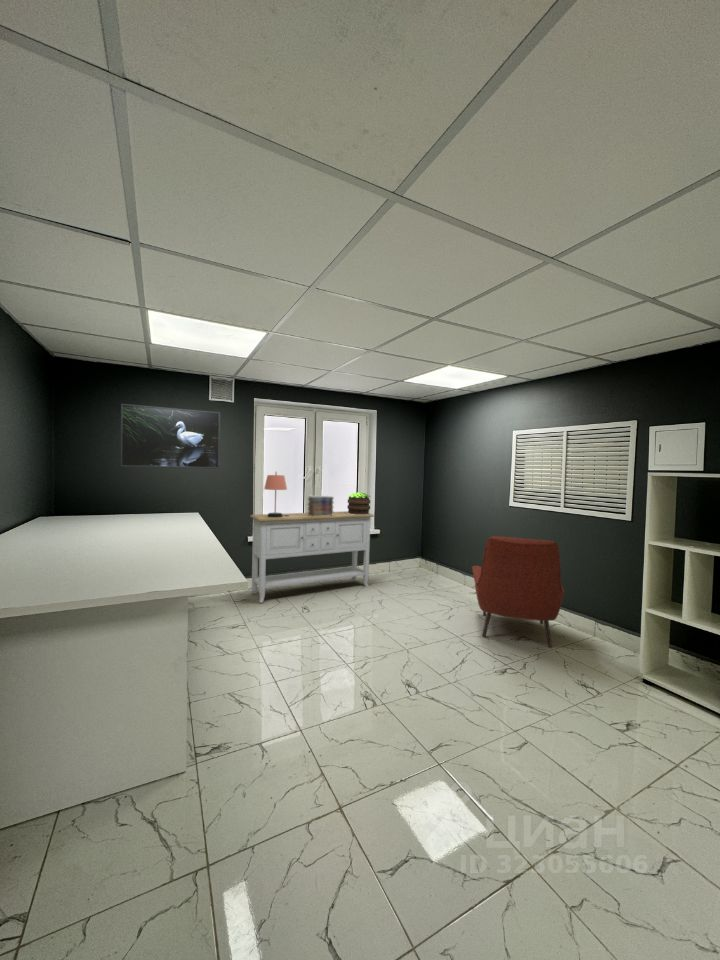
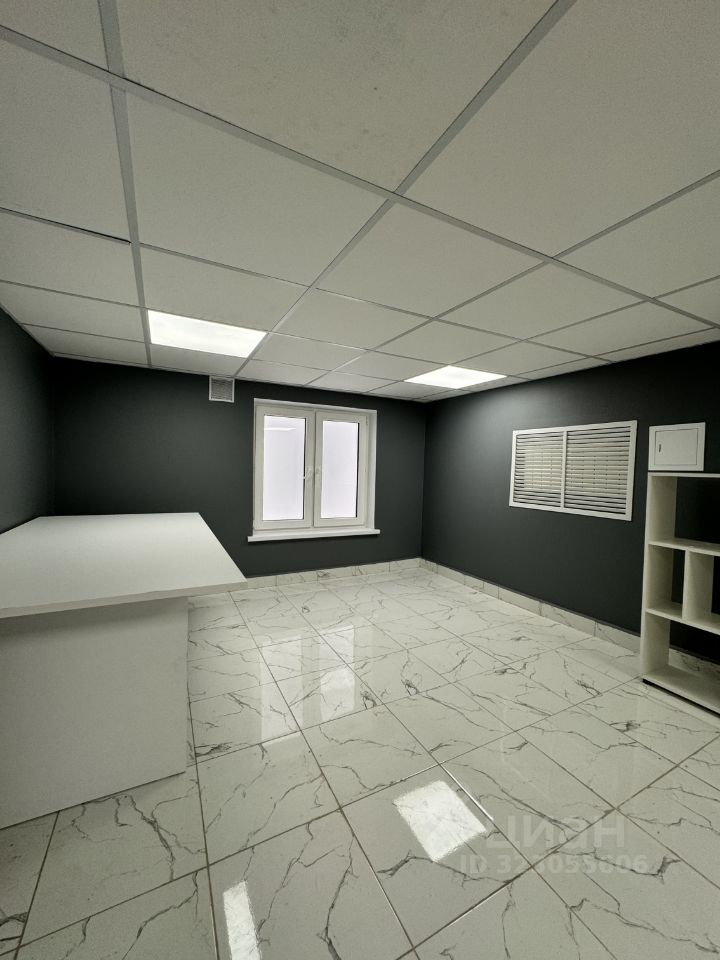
- table lamp (275, 493)
- chair (516, 582)
- book stack (320, 505)
- sideboard (313, 552)
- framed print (172, 438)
- potted plant (358, 502)
